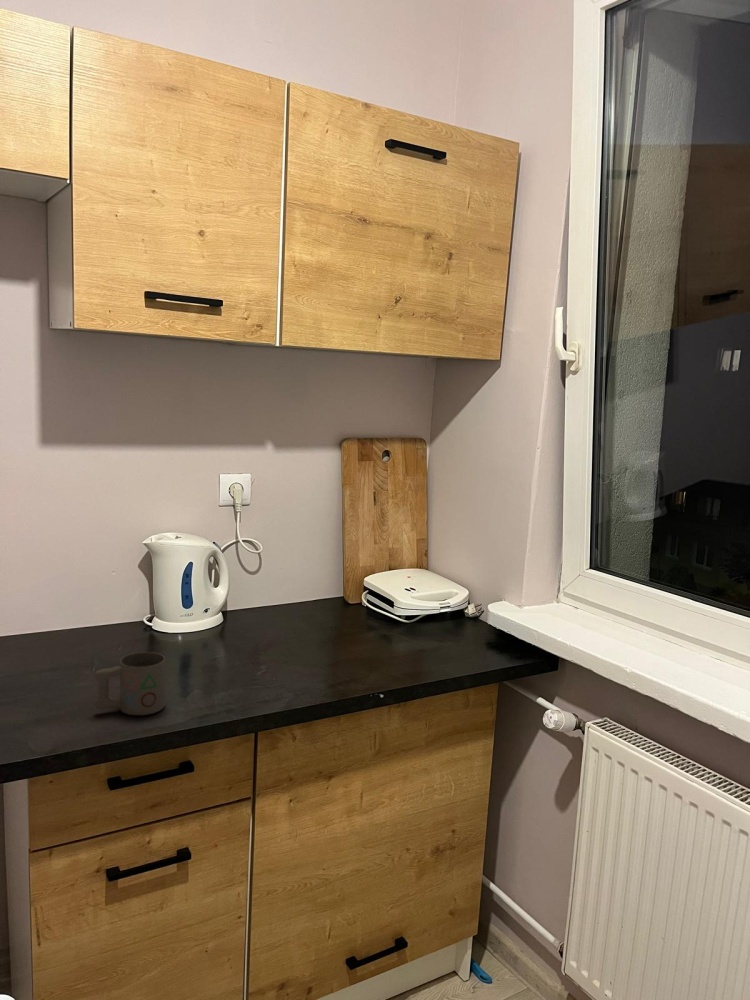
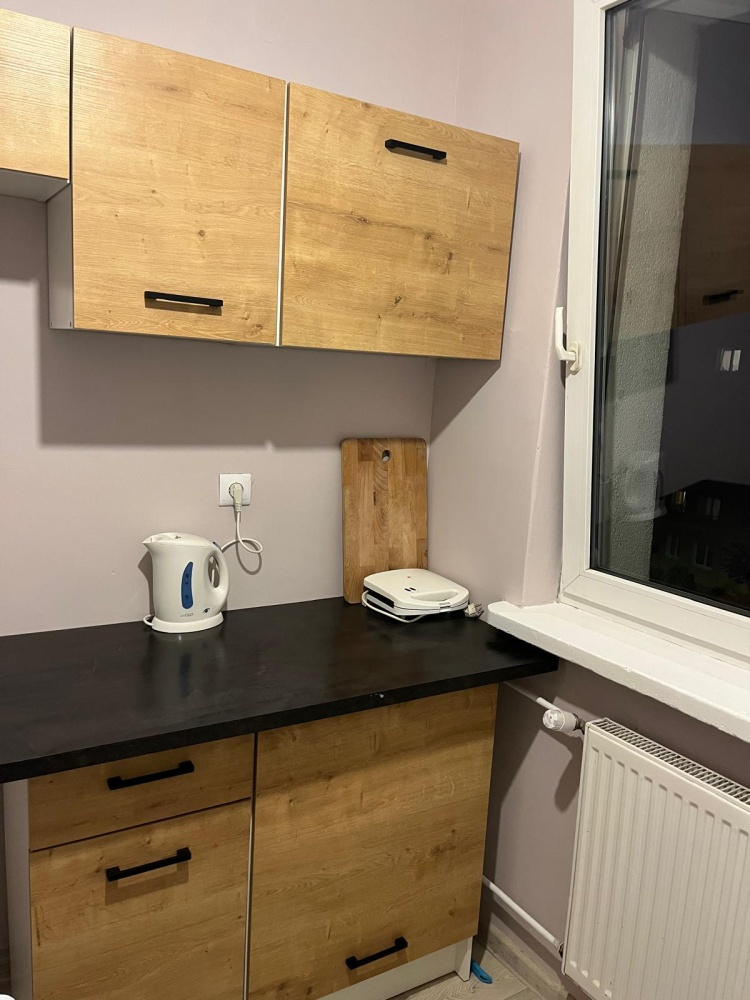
- mug (130, 685)
